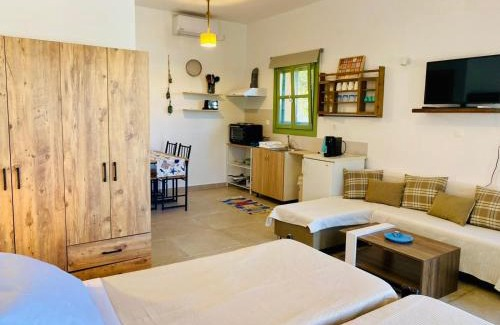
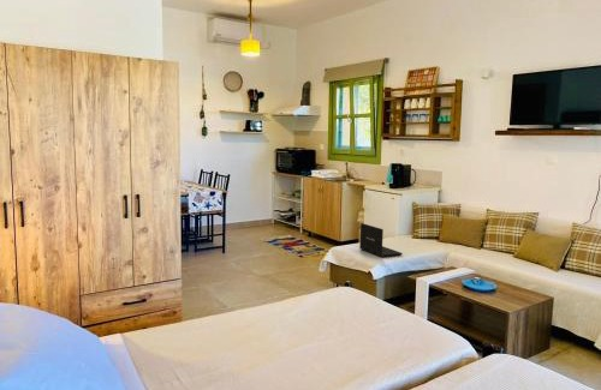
+ laptop (380, 239)
